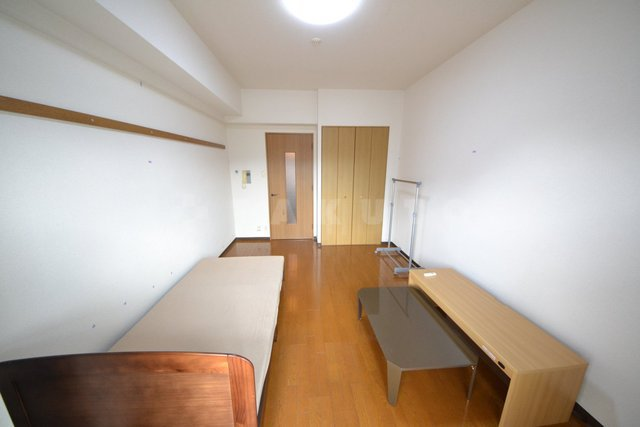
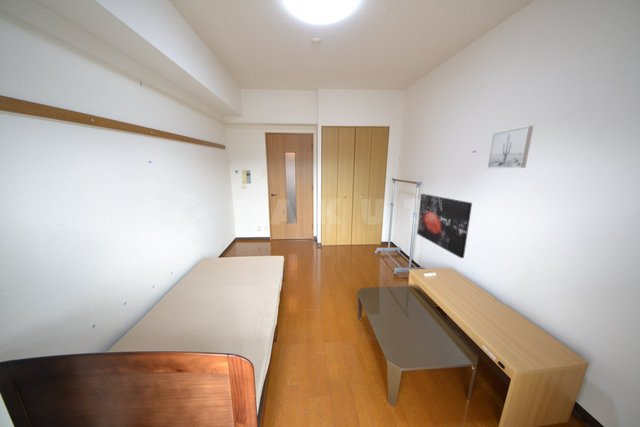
+ wall art (508, 149)
+ wall art (439, 221)
